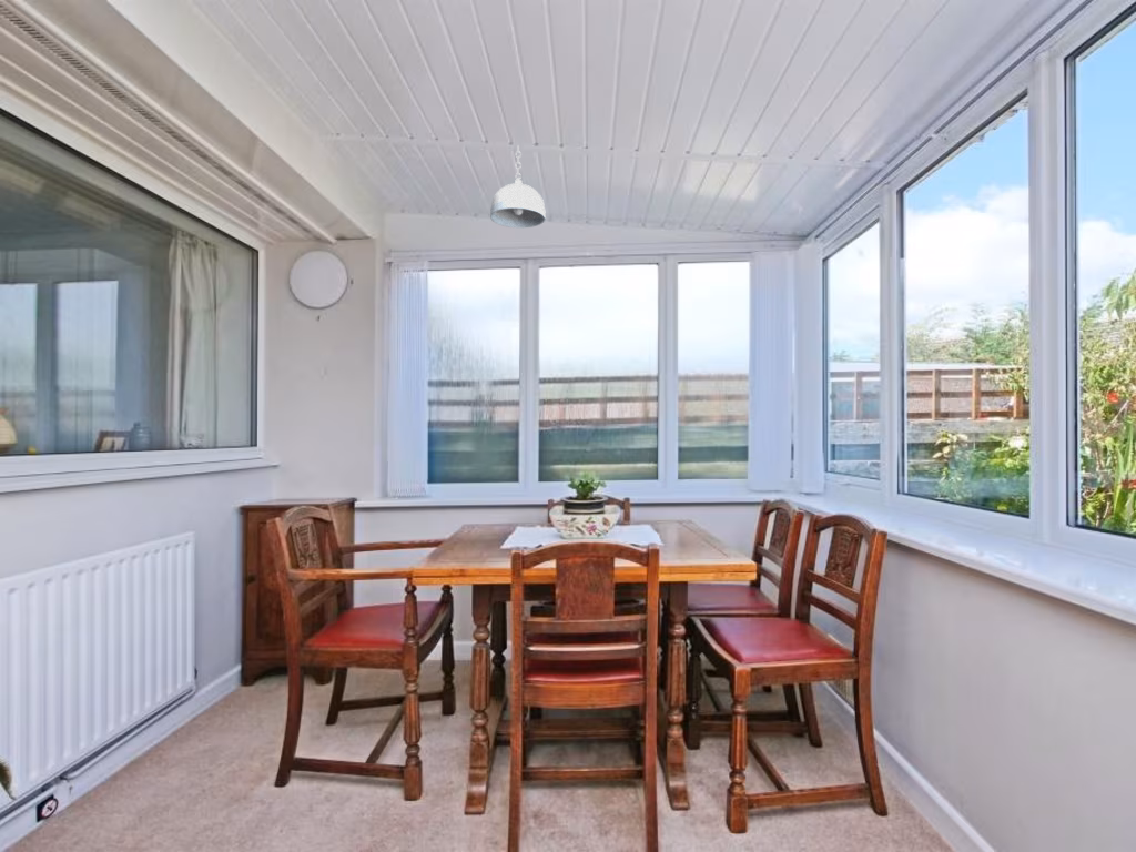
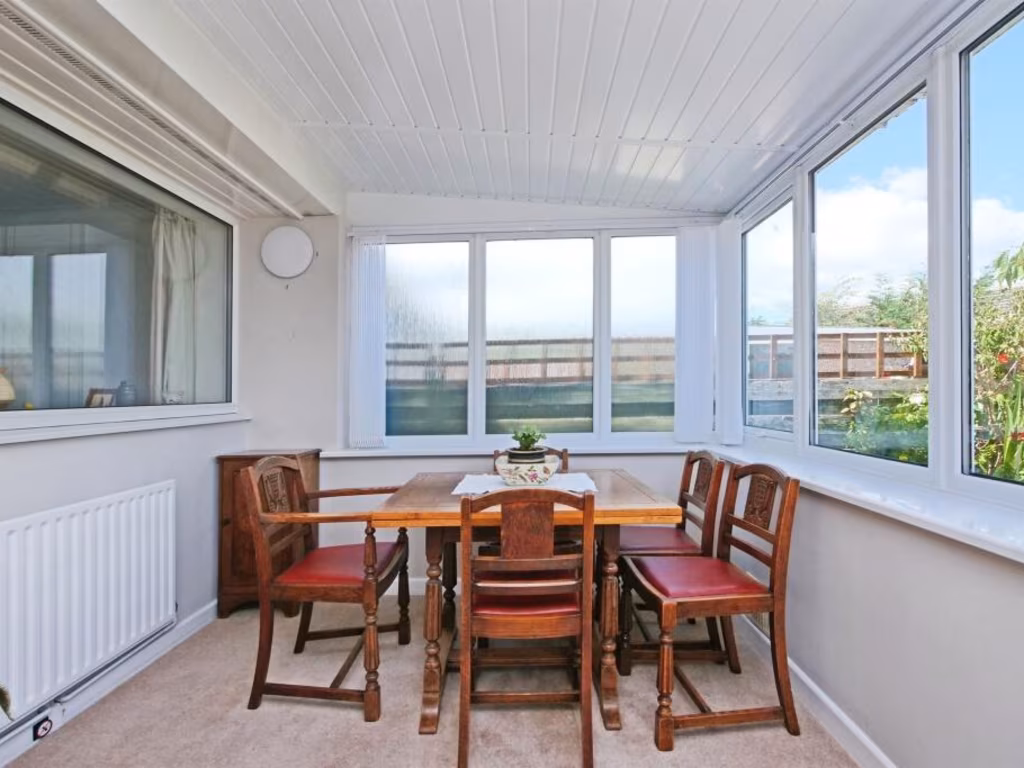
- pendant light (518, 181)
